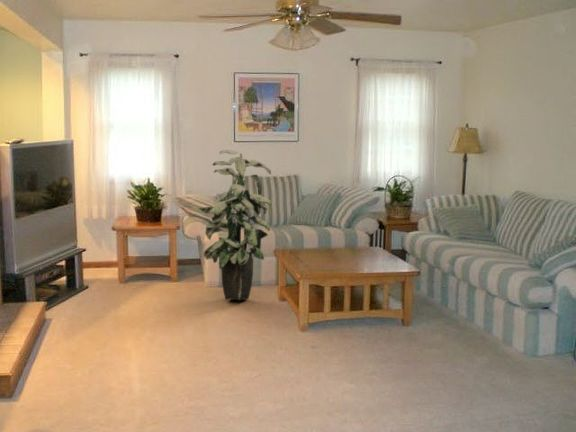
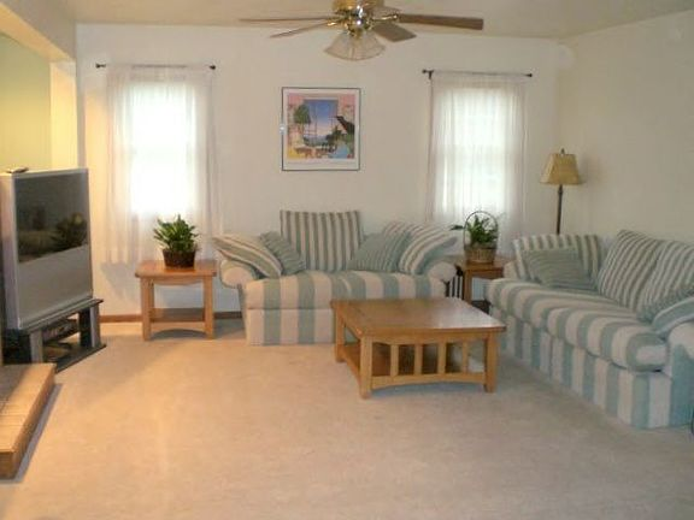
- indoor plant (235, 224)
